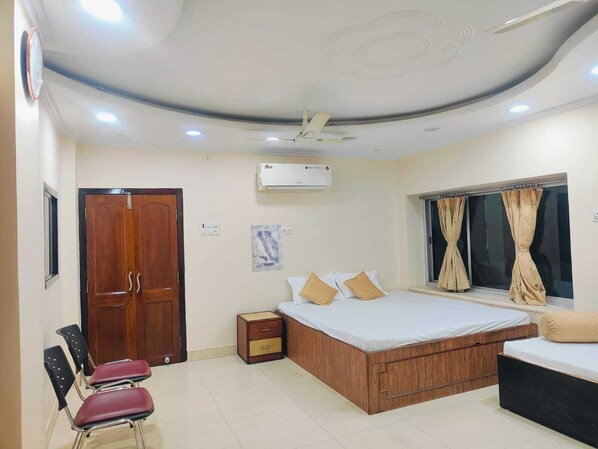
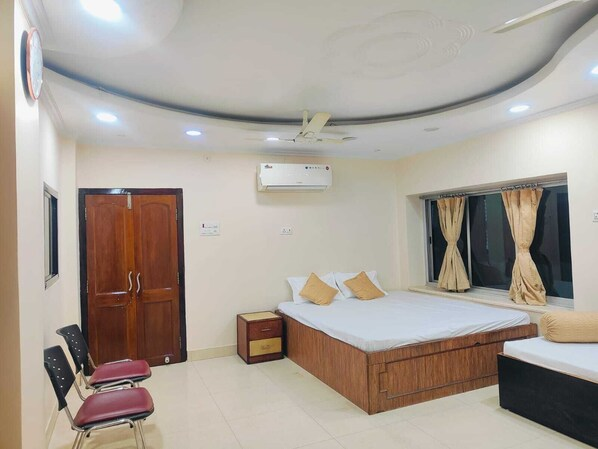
- wall art (267, 247)
